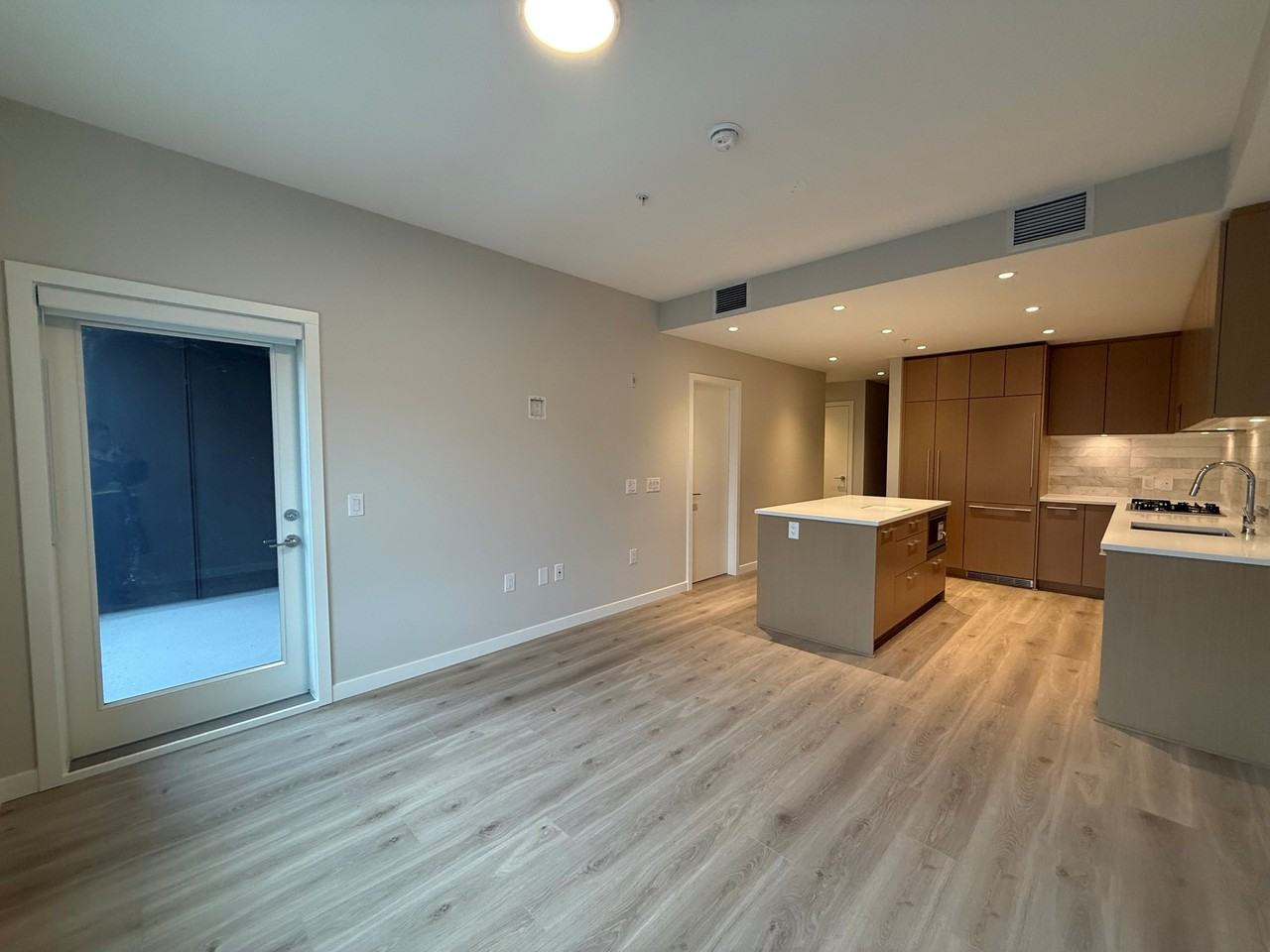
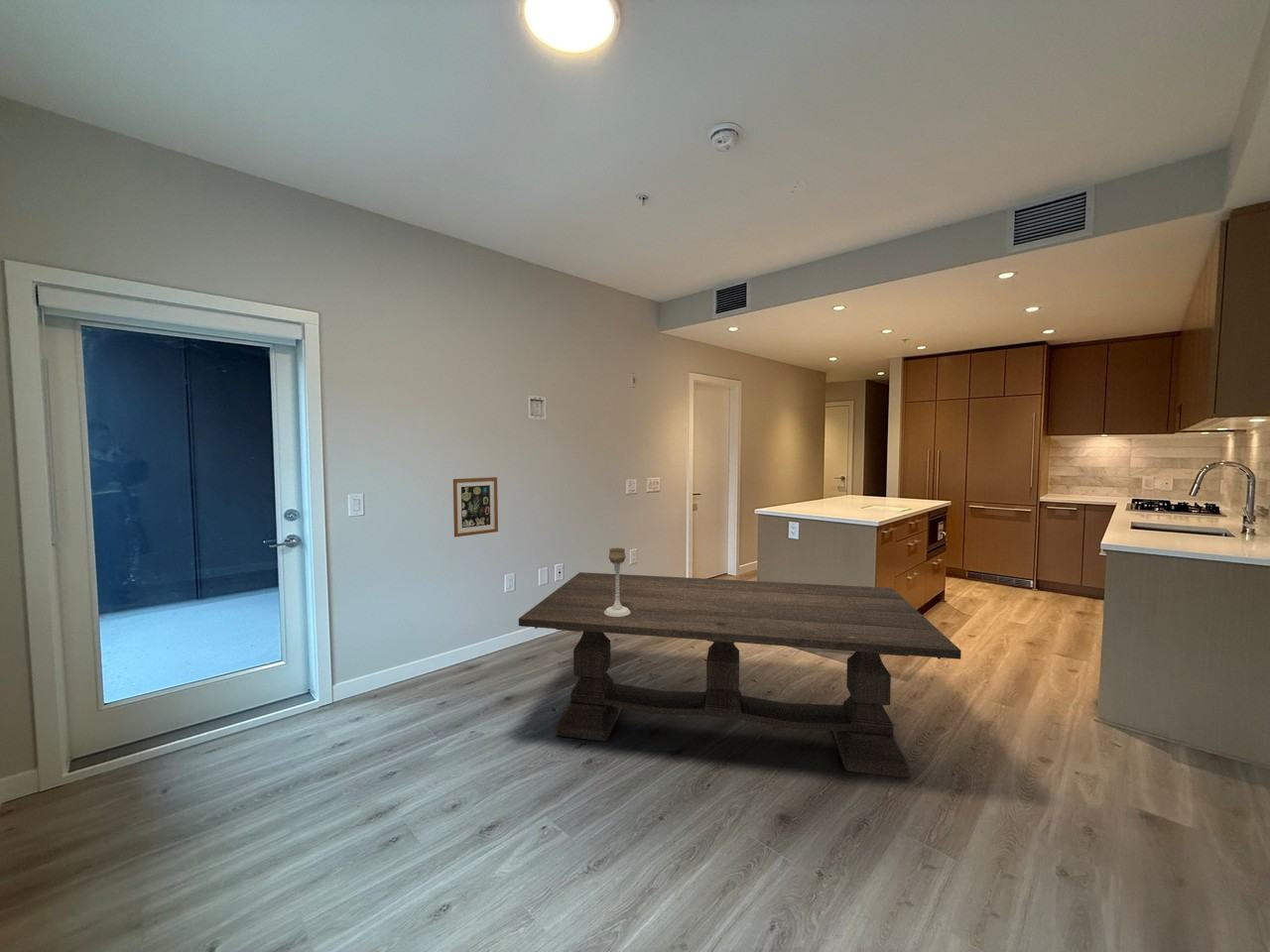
+ dining table (722, 666)
+ wall art (476, 506)
+ candle holder (617, 580)
